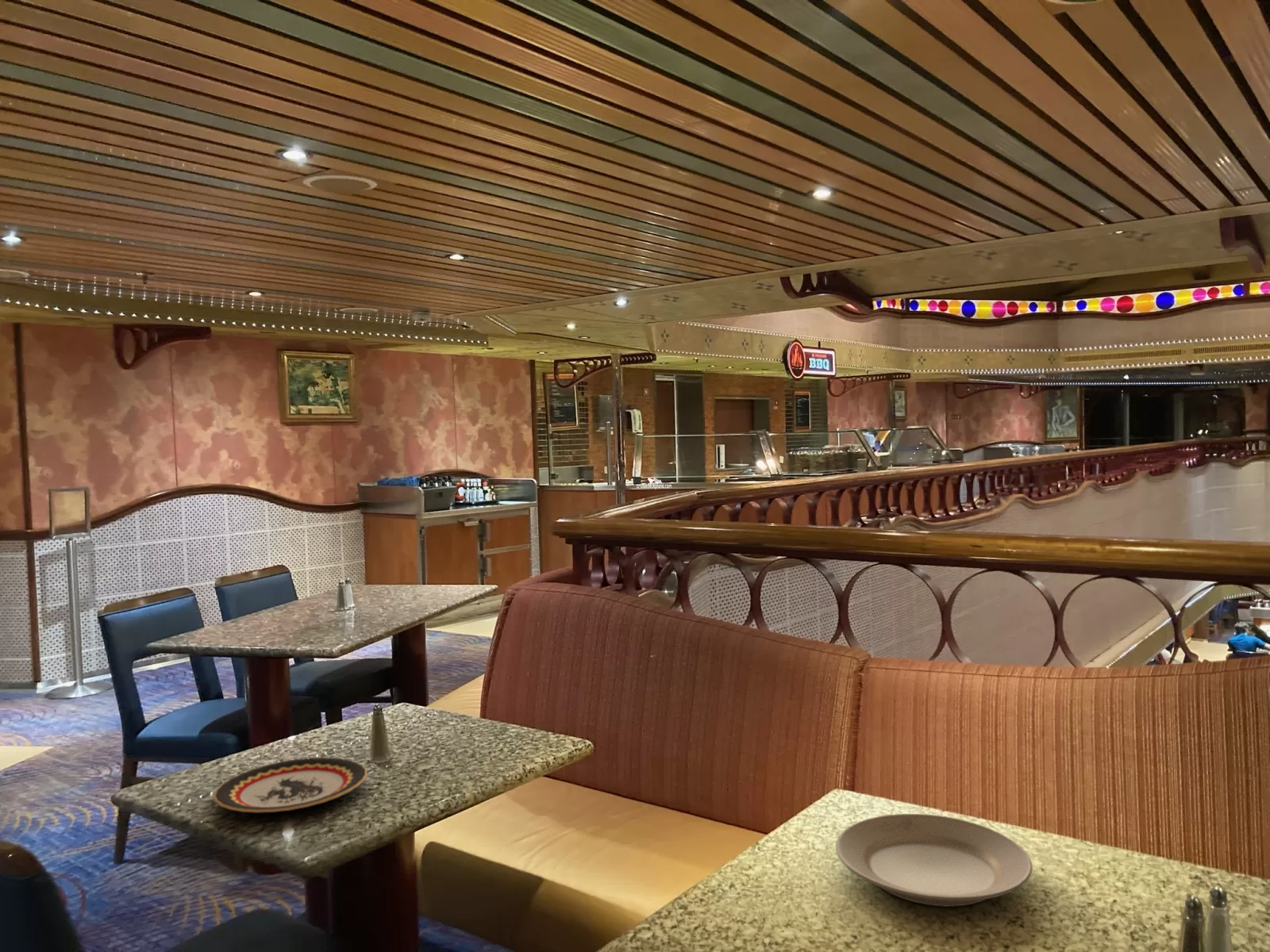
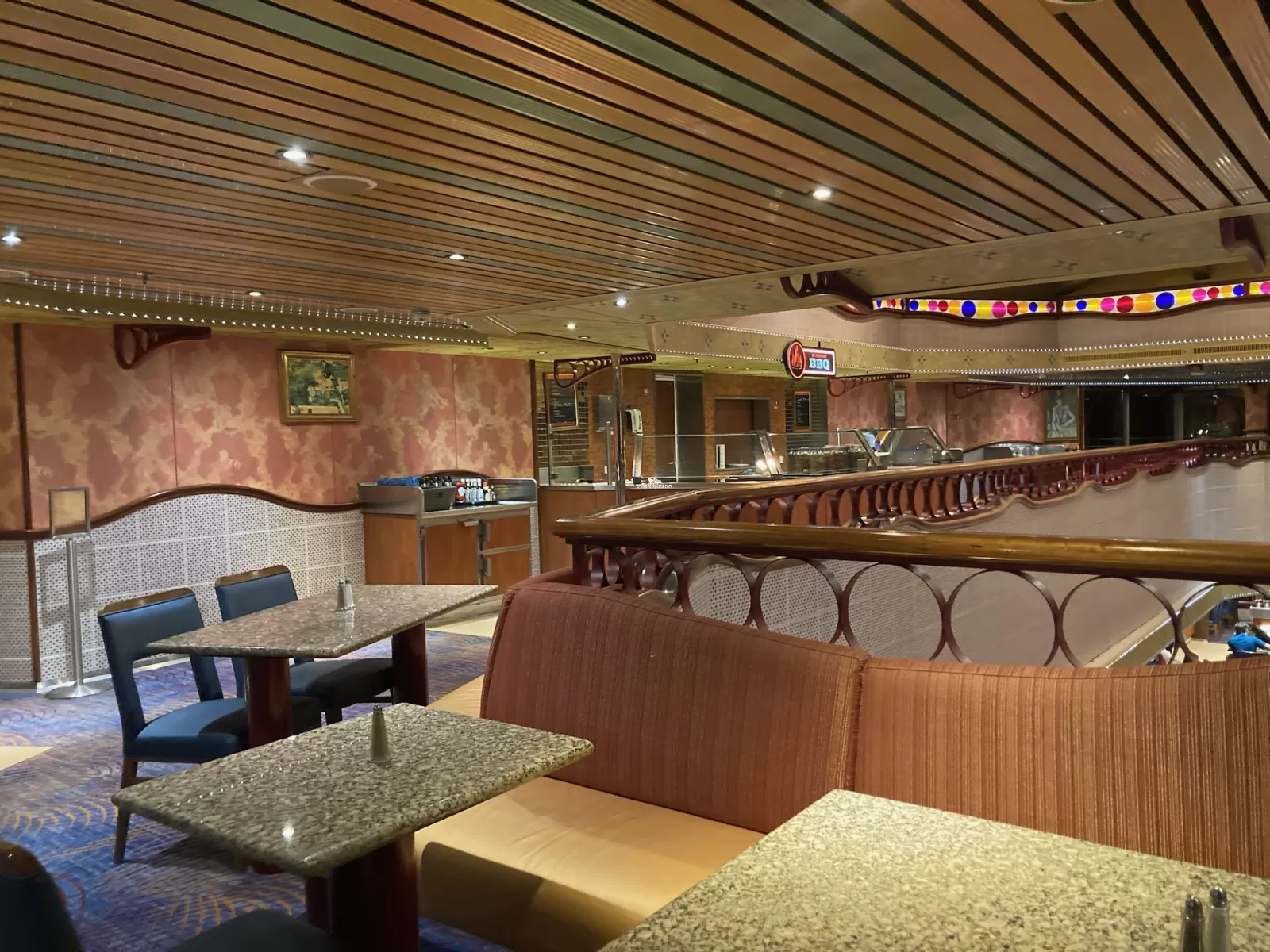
- plate (293, 787)
- plate (931, 863)
